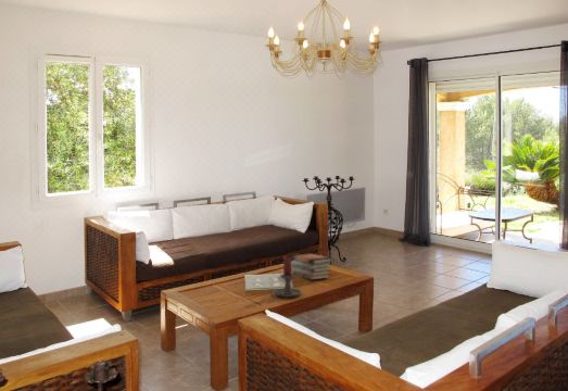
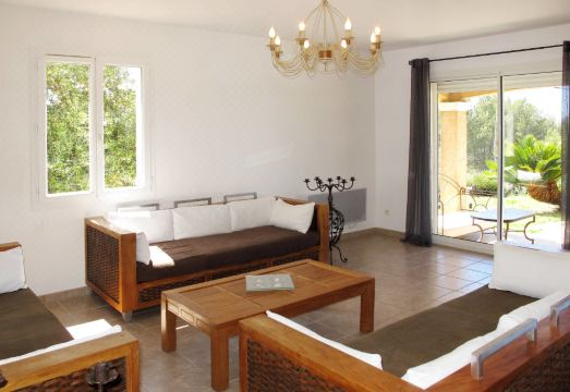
- candle holder (285, 276)
- book stack (311, 266)
